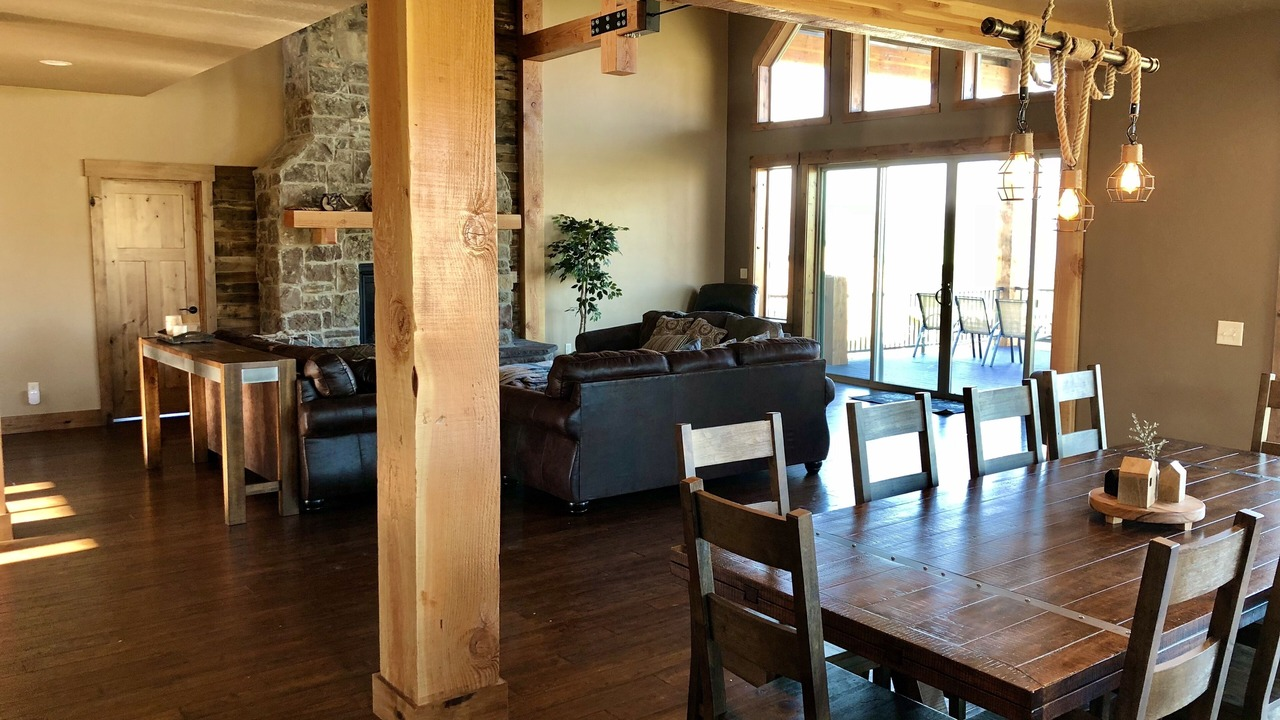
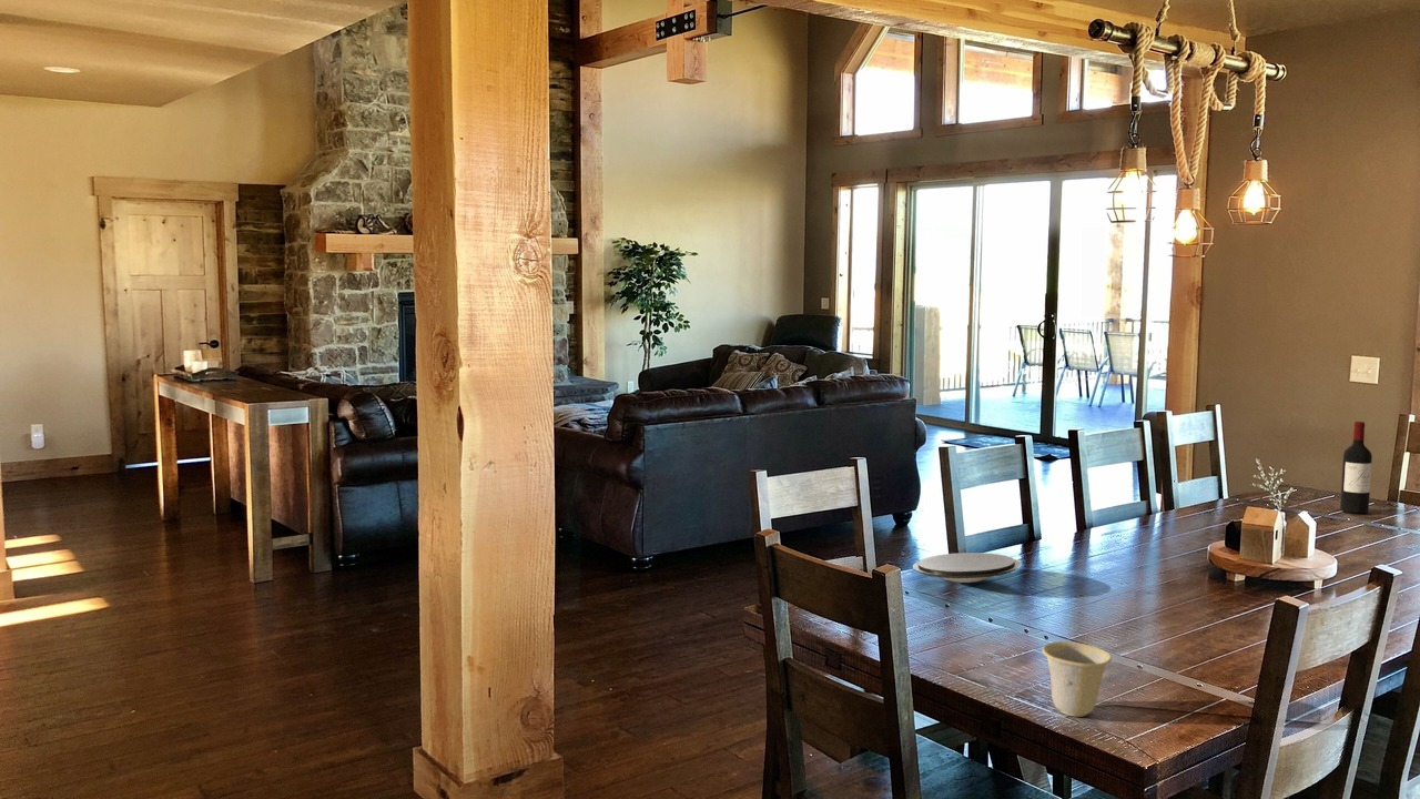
+ wine bottle (1357, 466)
+ plate (965, 568)
+ cup (1075, 681)
